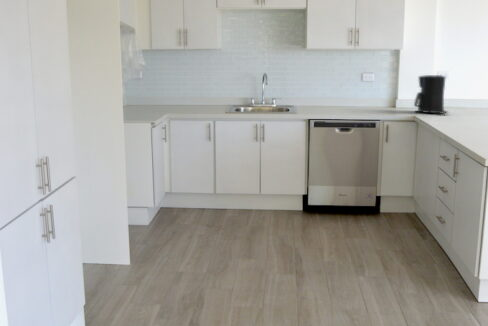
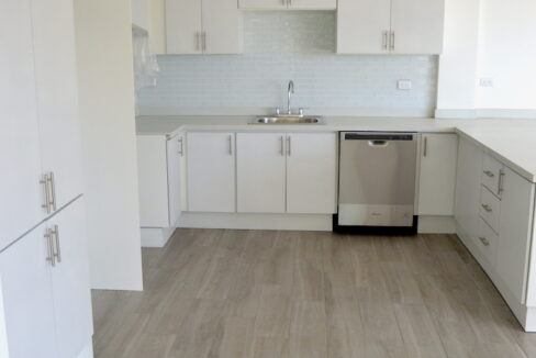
- coffee maker (430, 94)
